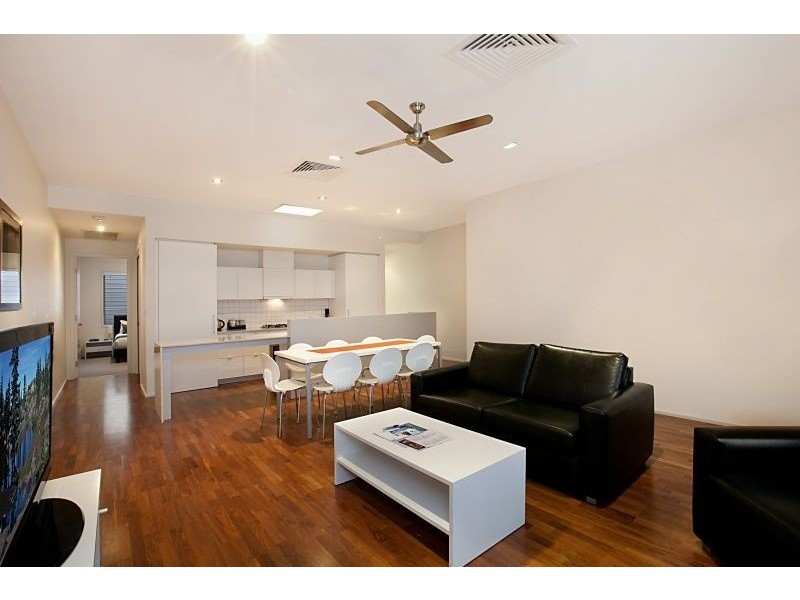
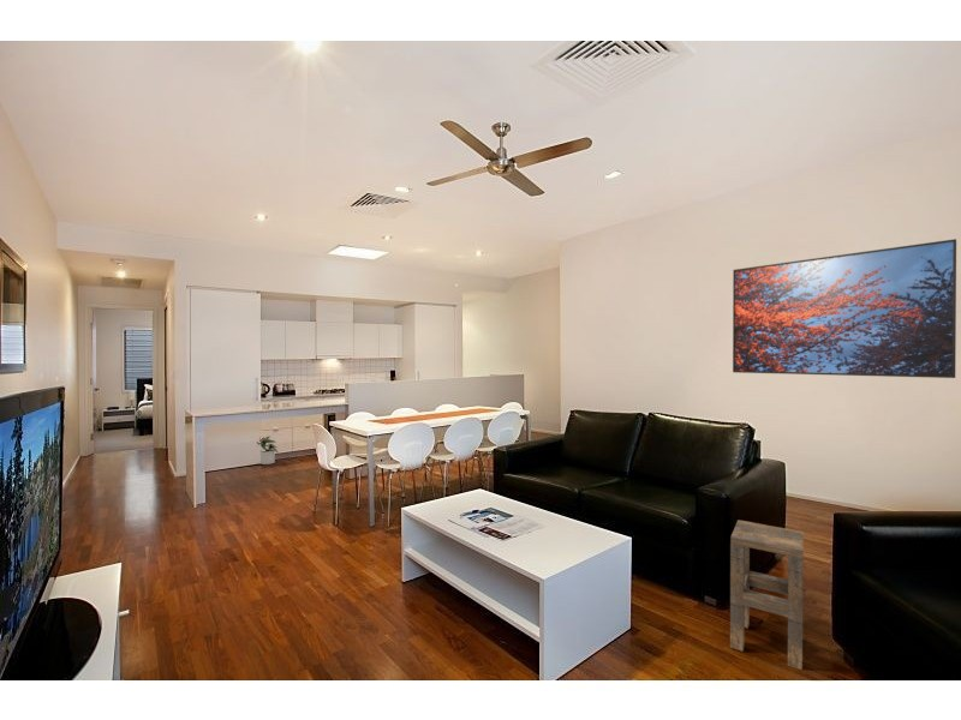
+ potted plant (265, 450)
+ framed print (828, 316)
+ side table (766, 588)
